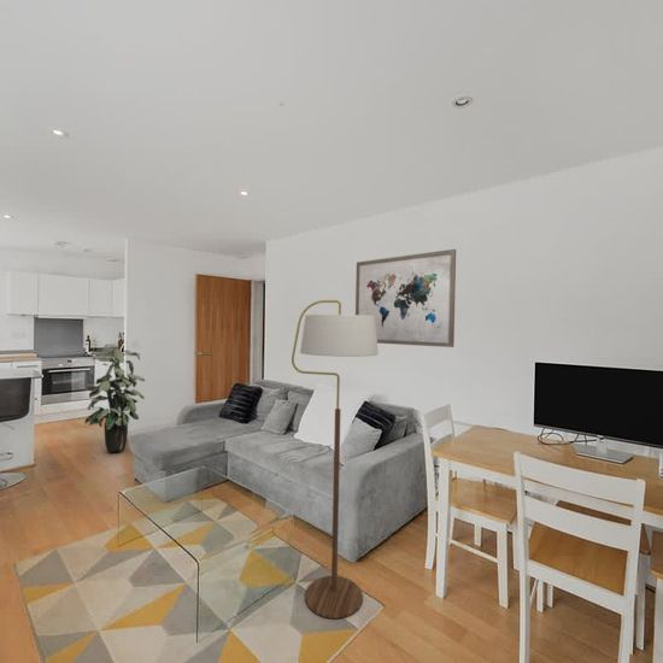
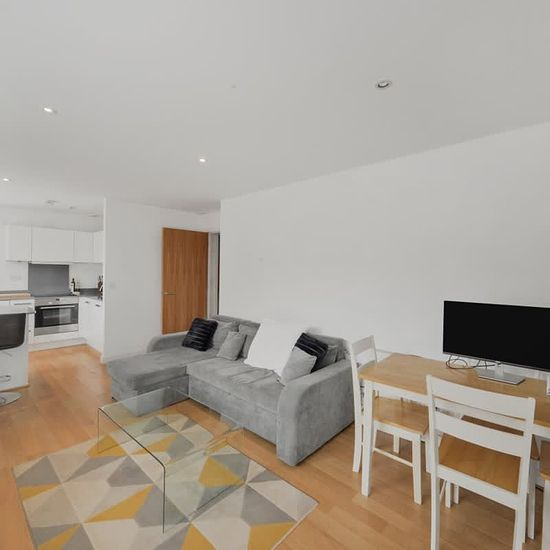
- floor lamp (334, 447)
- indoor plant (113, 397)
- wall art (400, 300)
